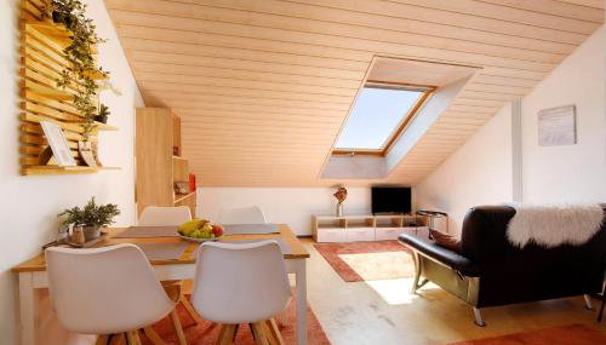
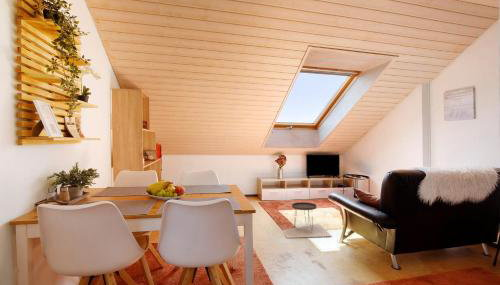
+ side table (305, 218)
